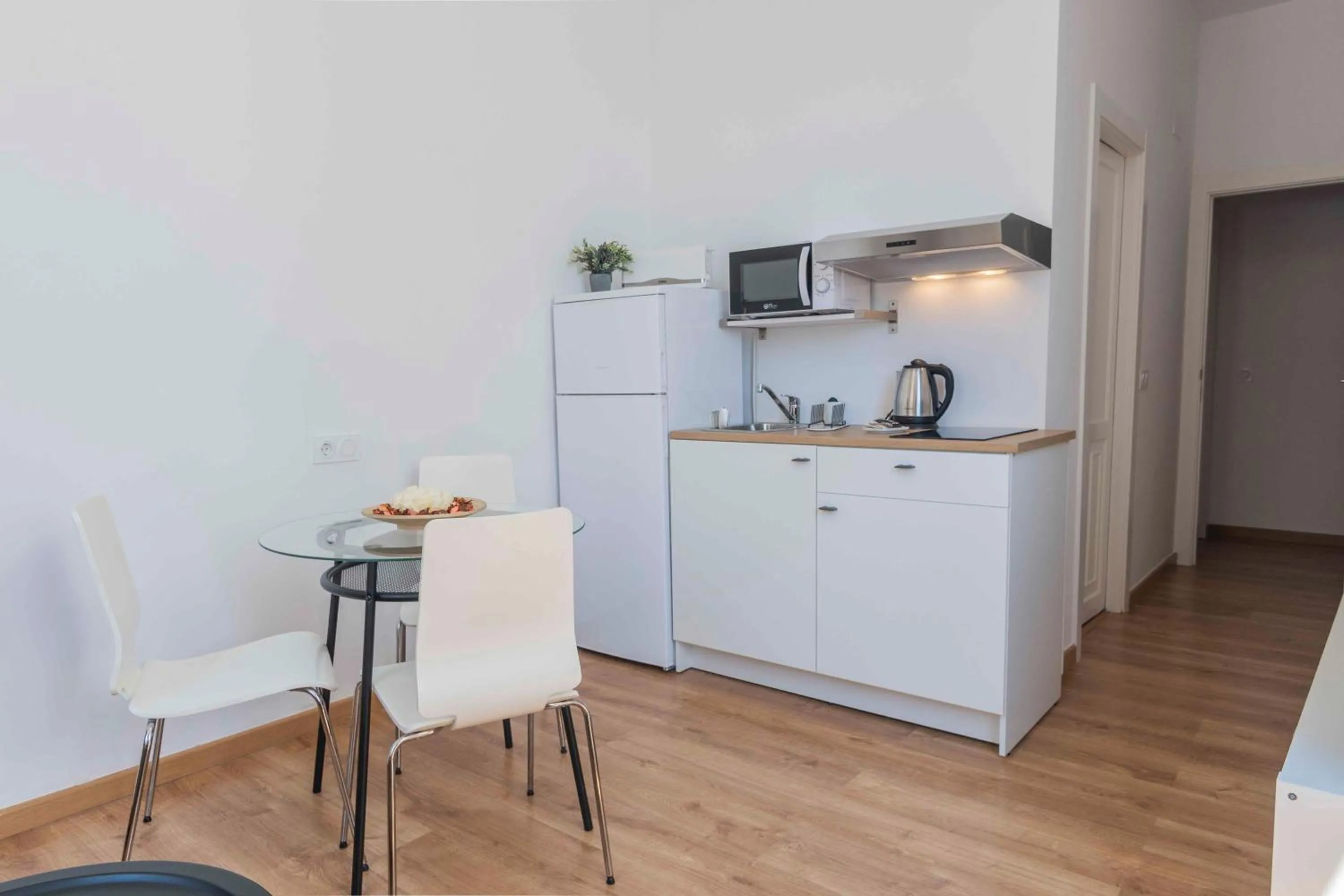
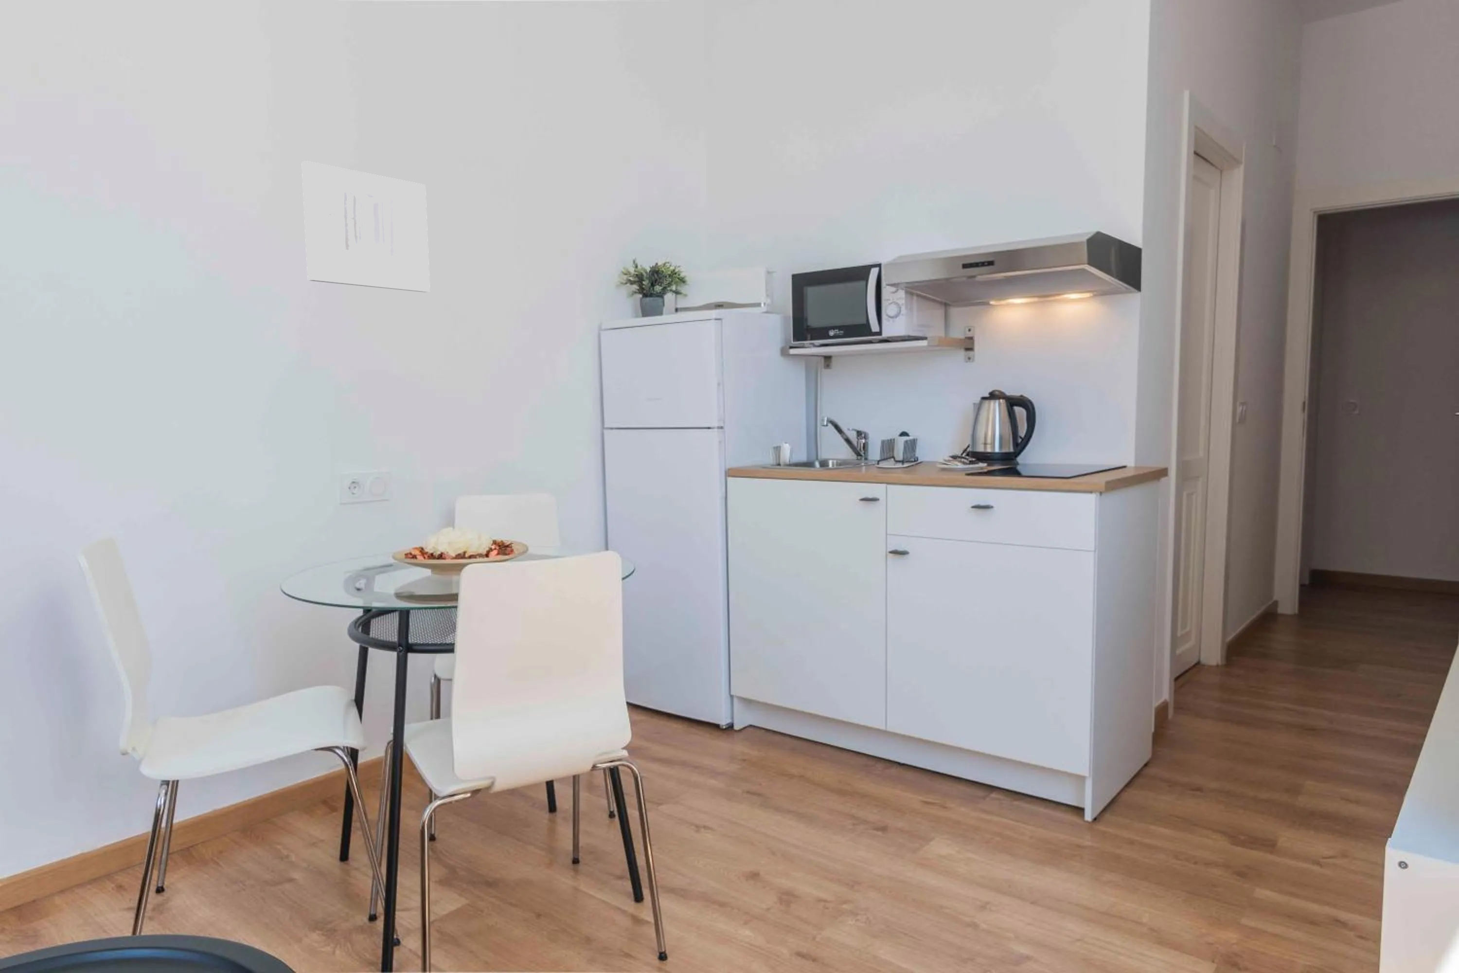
+ wall art (369, 230)
